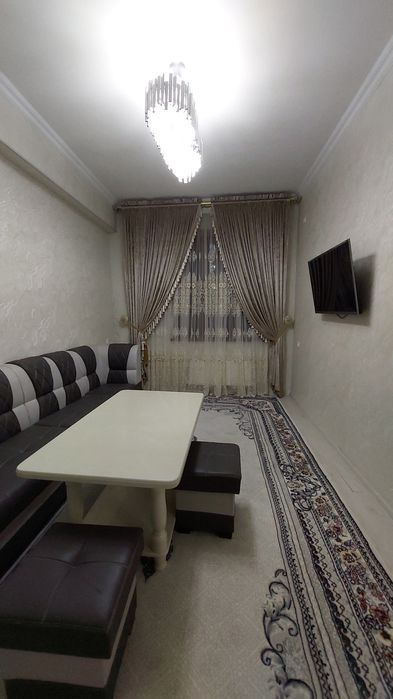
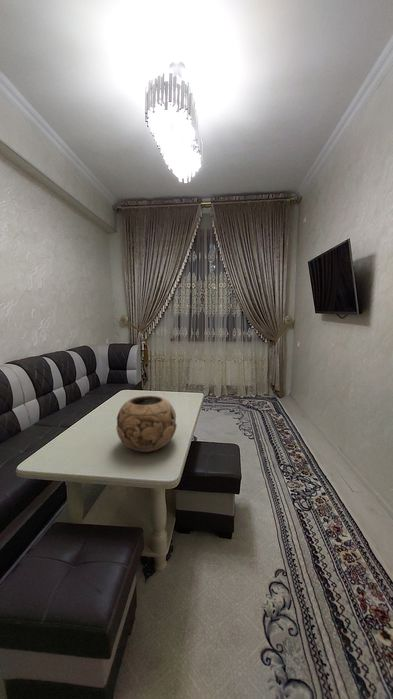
+ decorative bowl (146, 422)
